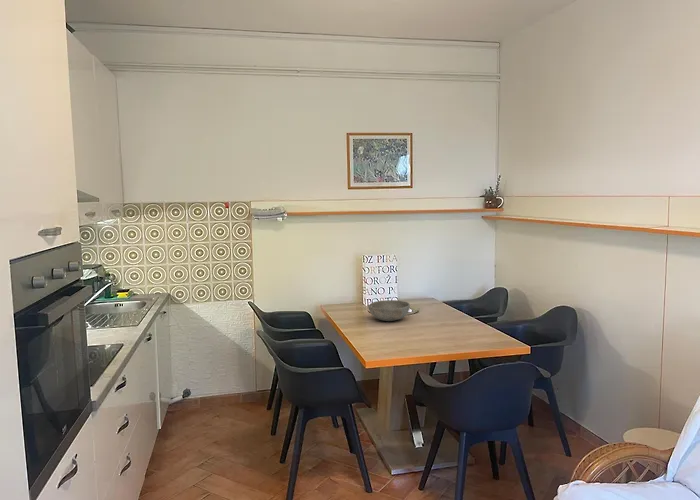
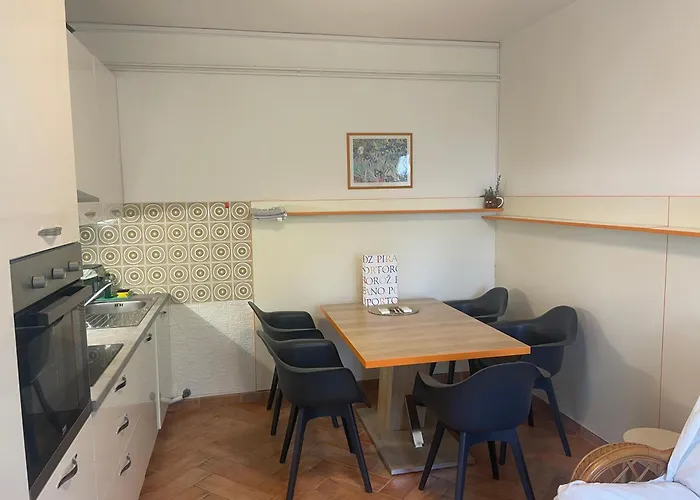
- bowl (389, 311)
